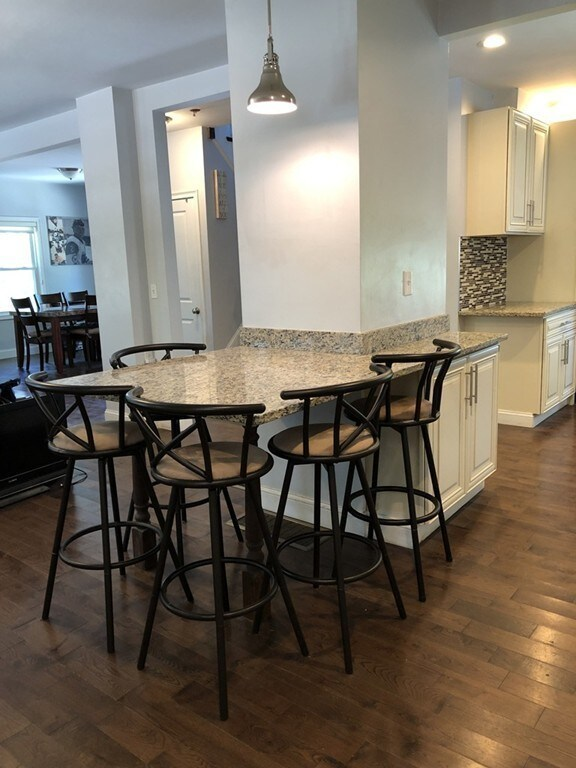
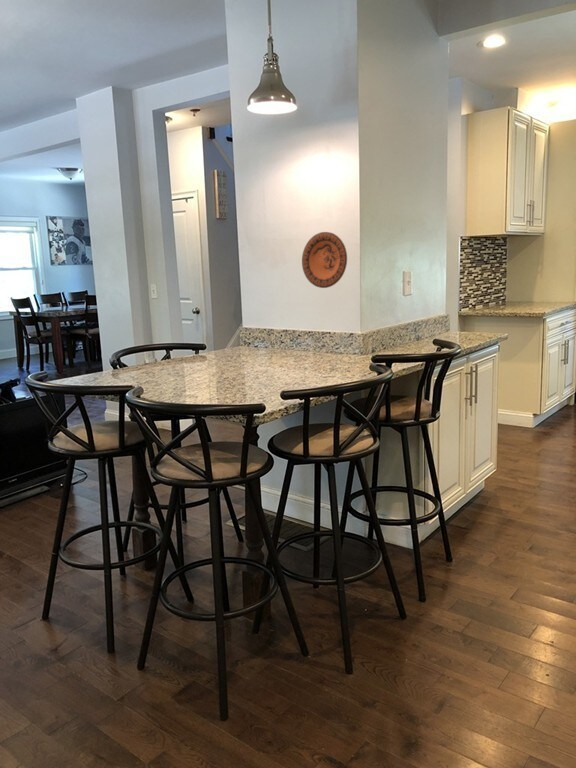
+ decorative plate (324, 260)
